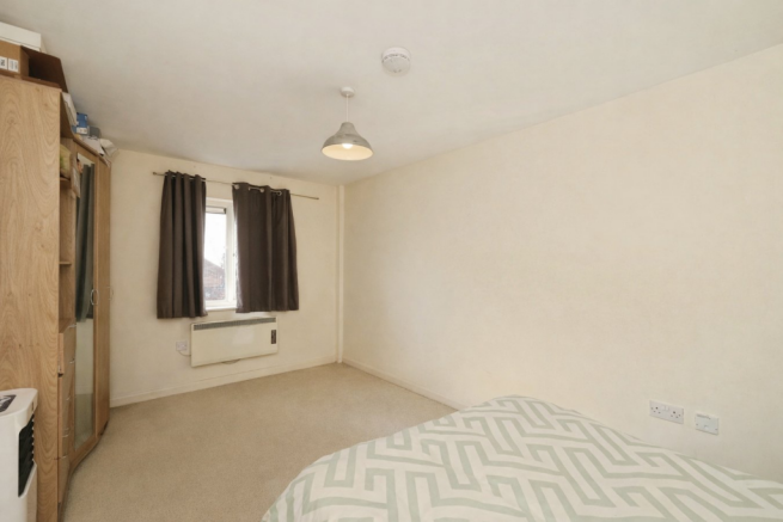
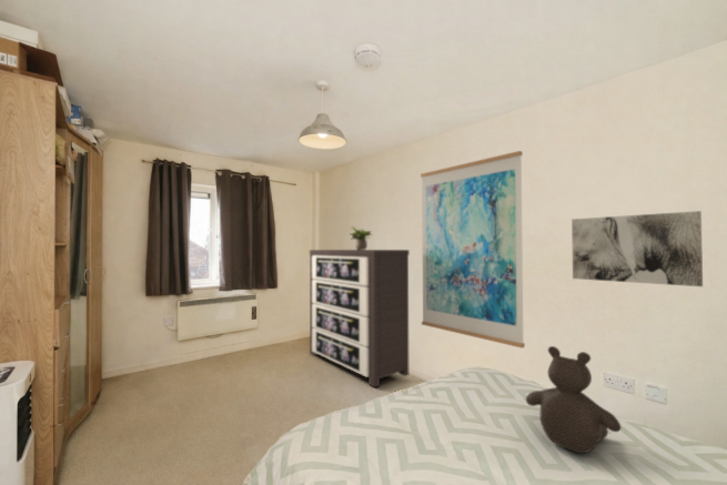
+ dresser (353, 306)
+ wall art (629, 249)
+ wall art (465, 249)
+ teddy bear (572, 393)
+ potted plant (361, 238)
